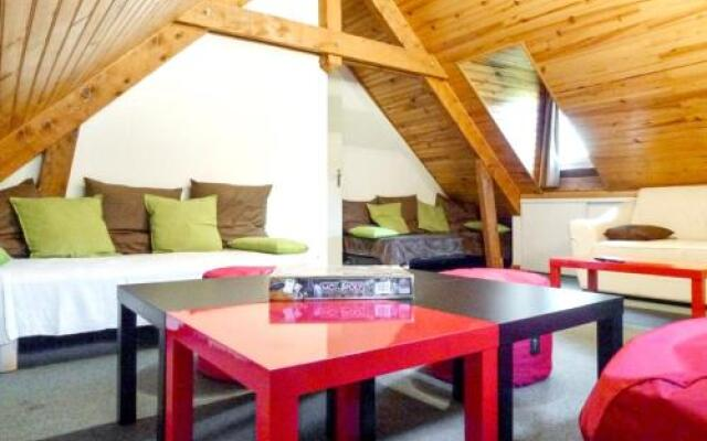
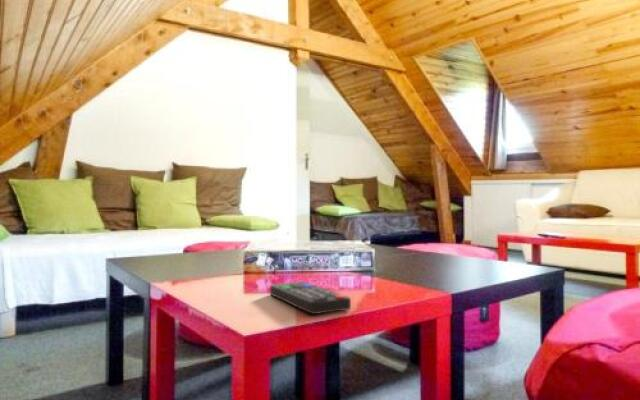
+ remote control (307, 295)
